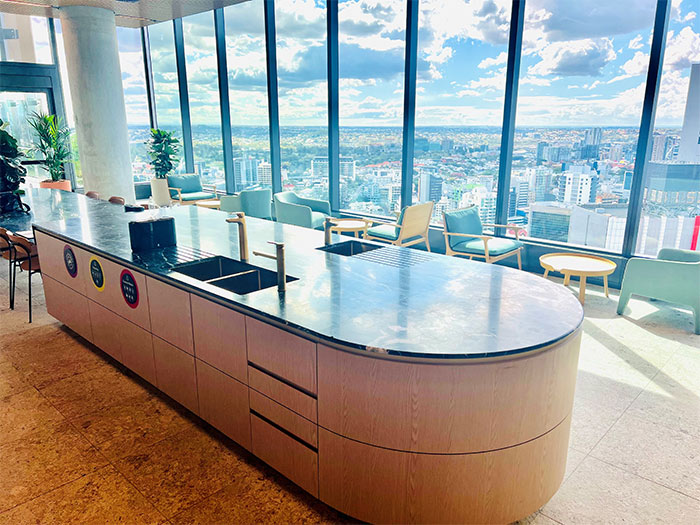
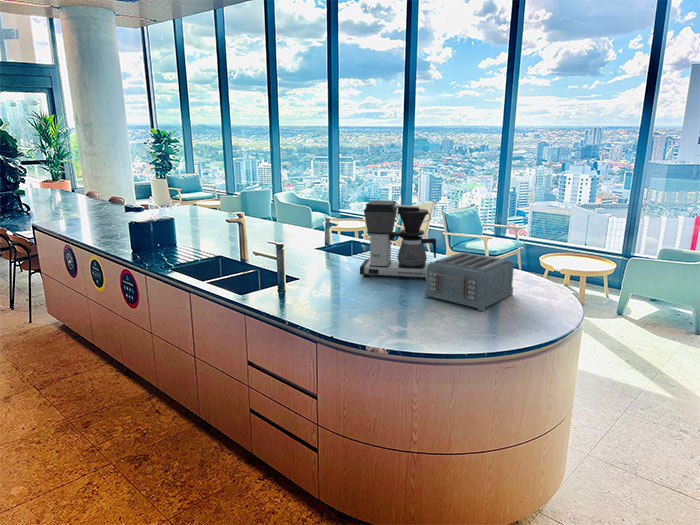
+ coffee maker (401, 237)
+ toaster (467, 279)
